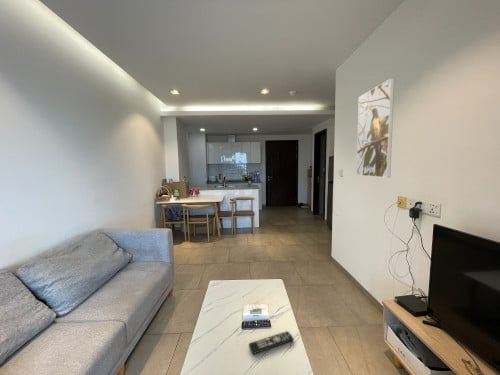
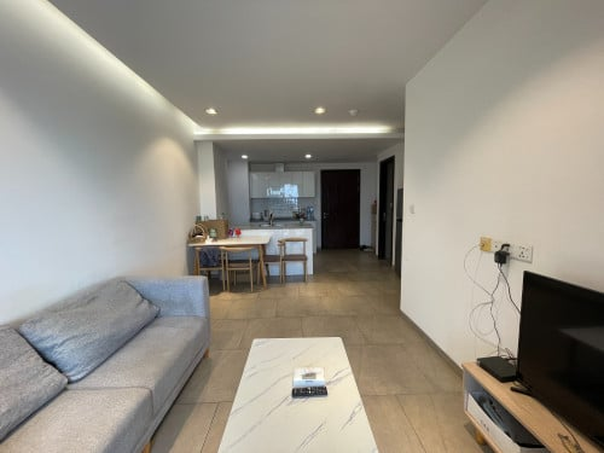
- remote control (271, 342)
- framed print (372, 133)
